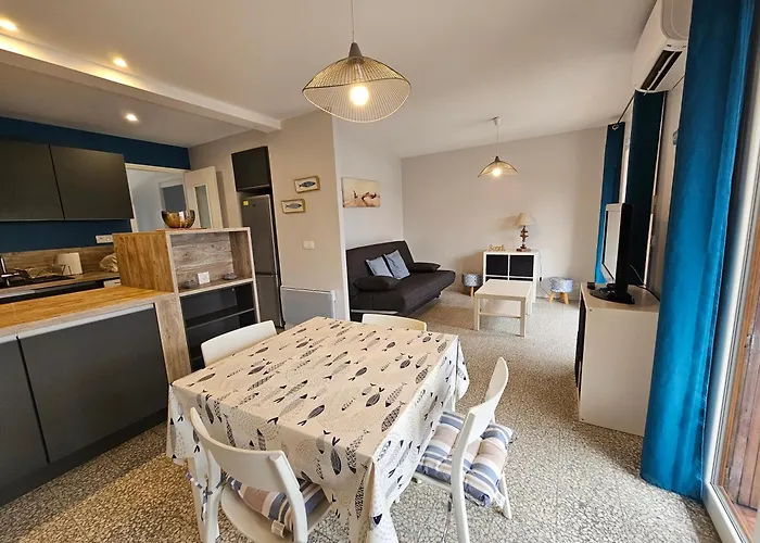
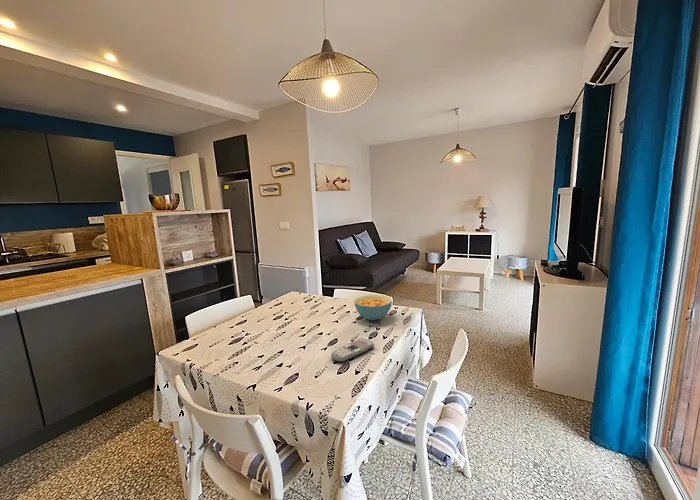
+ remote control (352, 350)
+ cereal bowl (373, 309)
